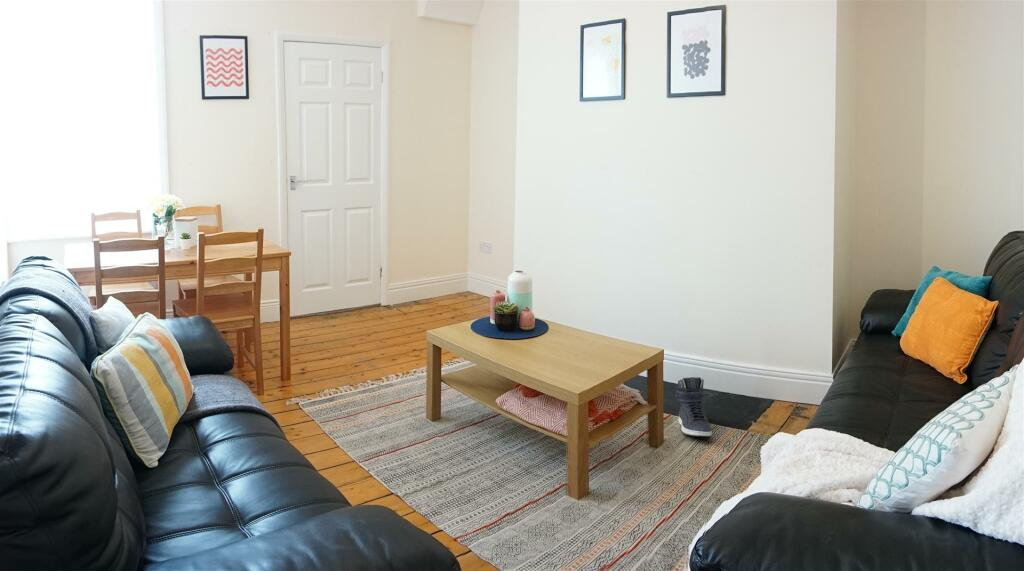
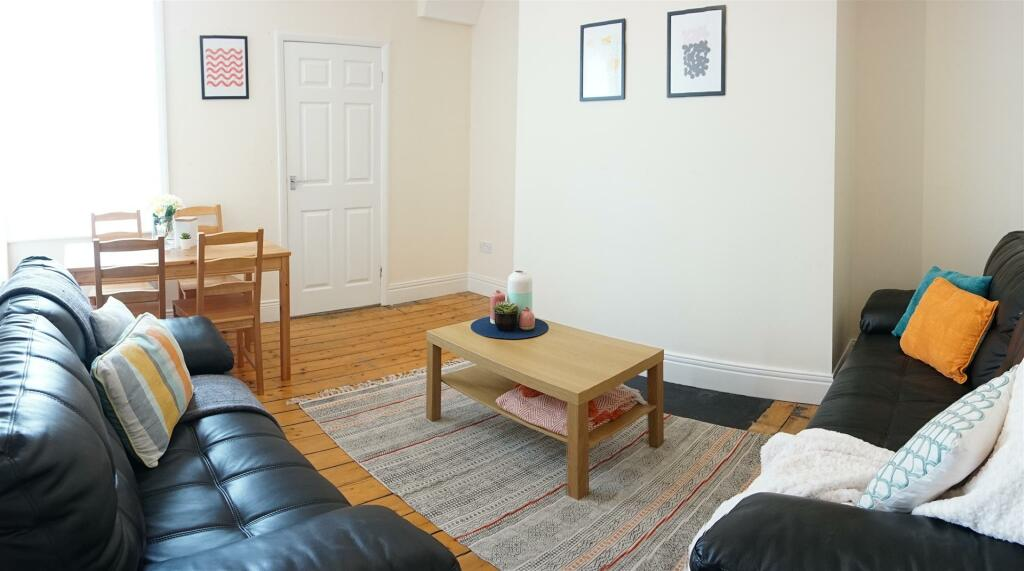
- sneaker (695, 404)
